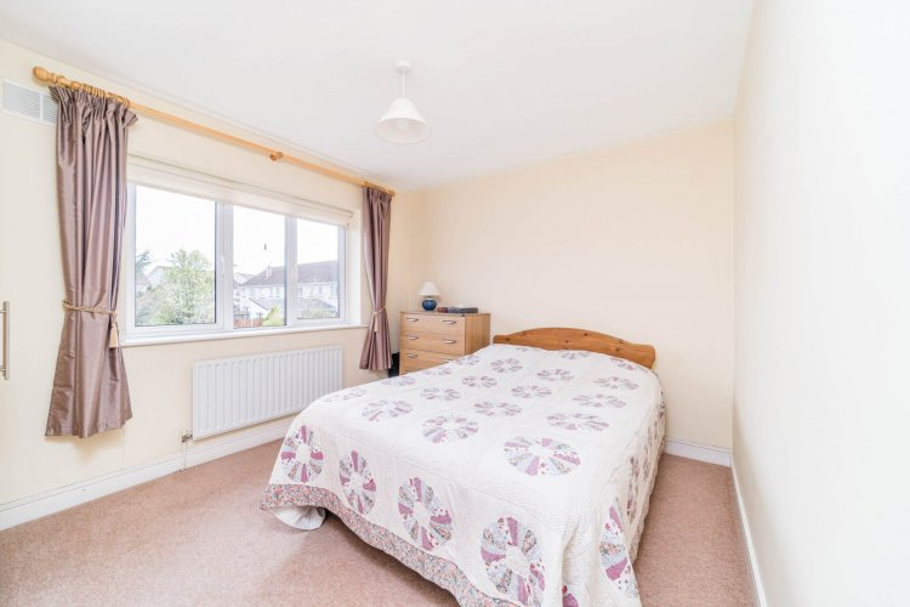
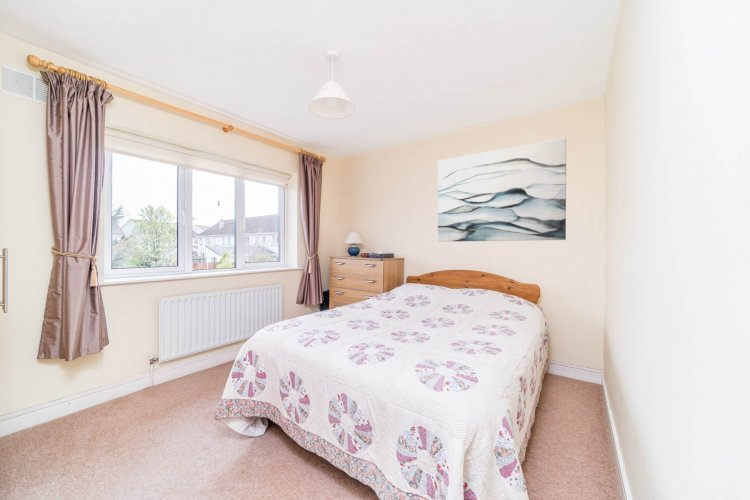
+ wall art (494, 195)
